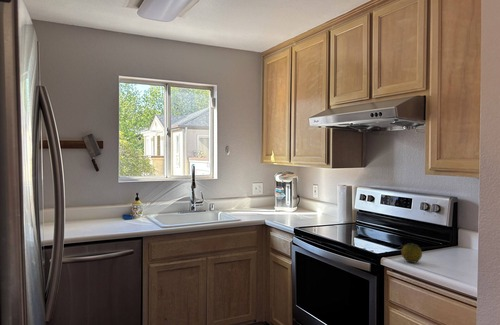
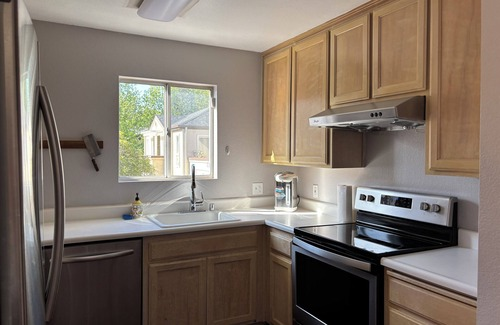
- fruit (411, 252)
